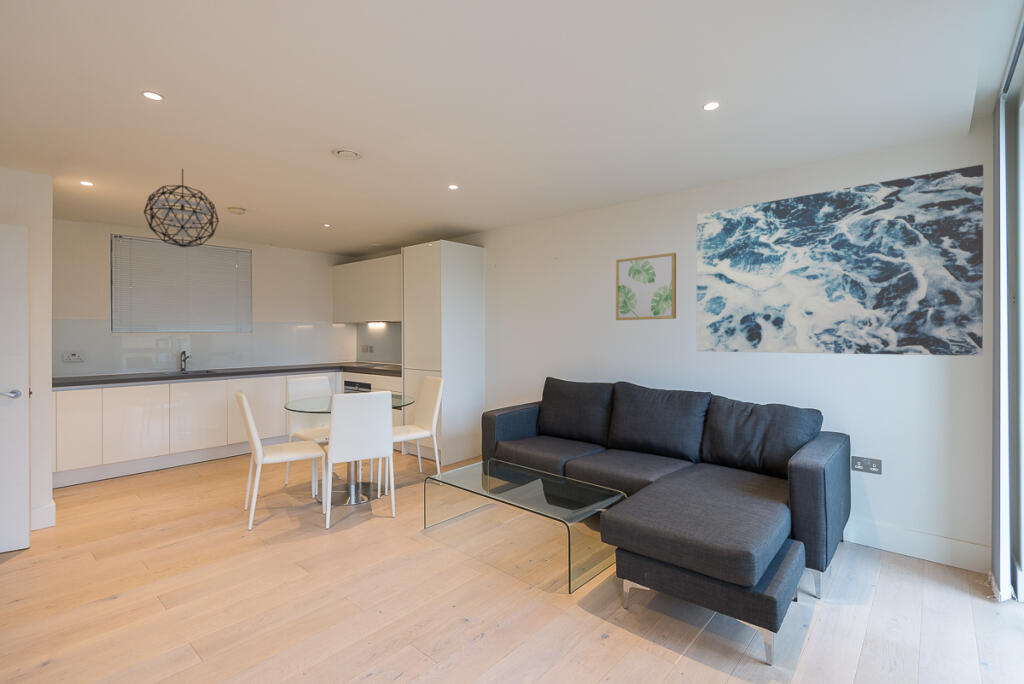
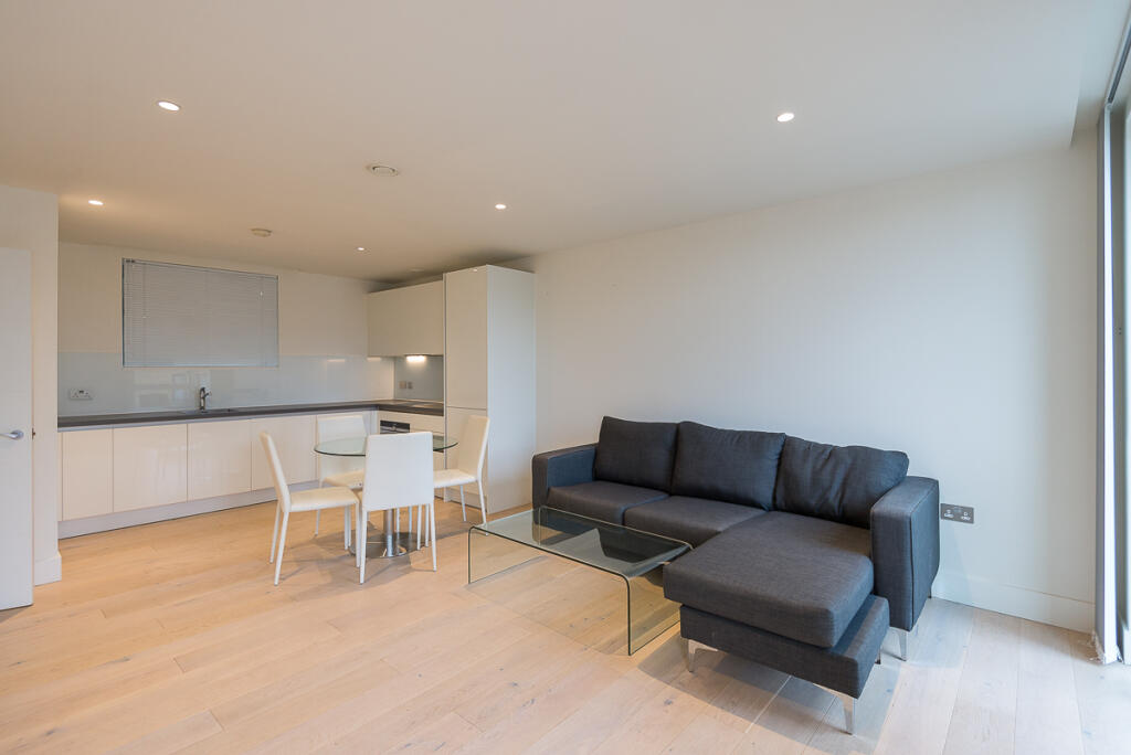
- pendant light (182, 208)
- wall art (816, 273)
- wall art (644, 288)
